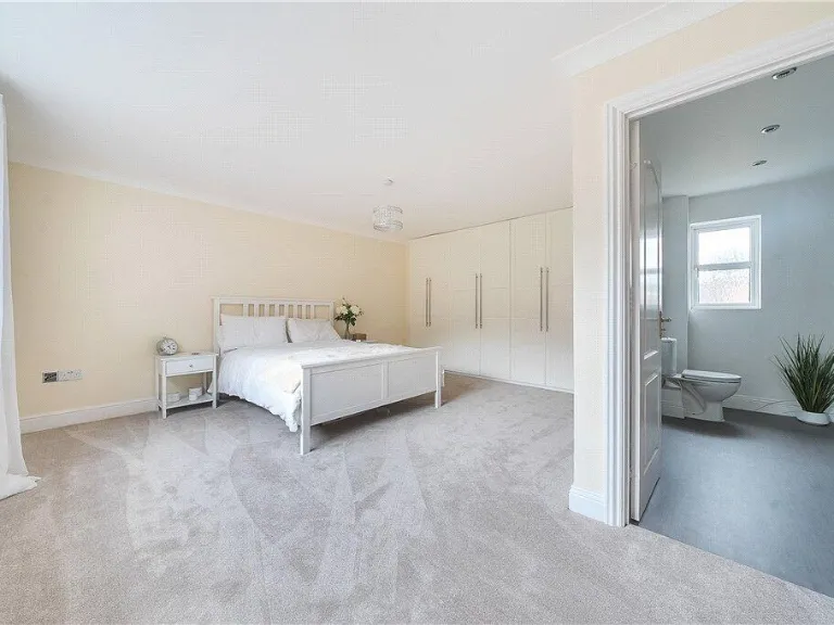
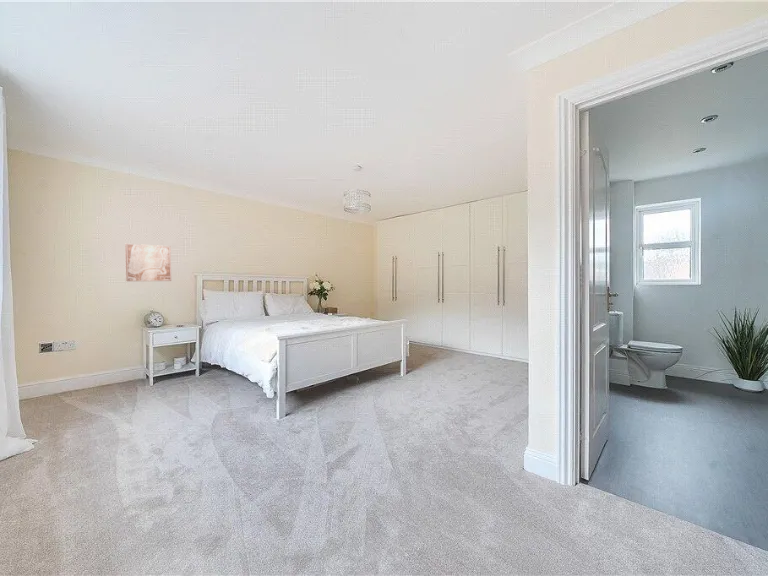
+ wall art (149, 263)
